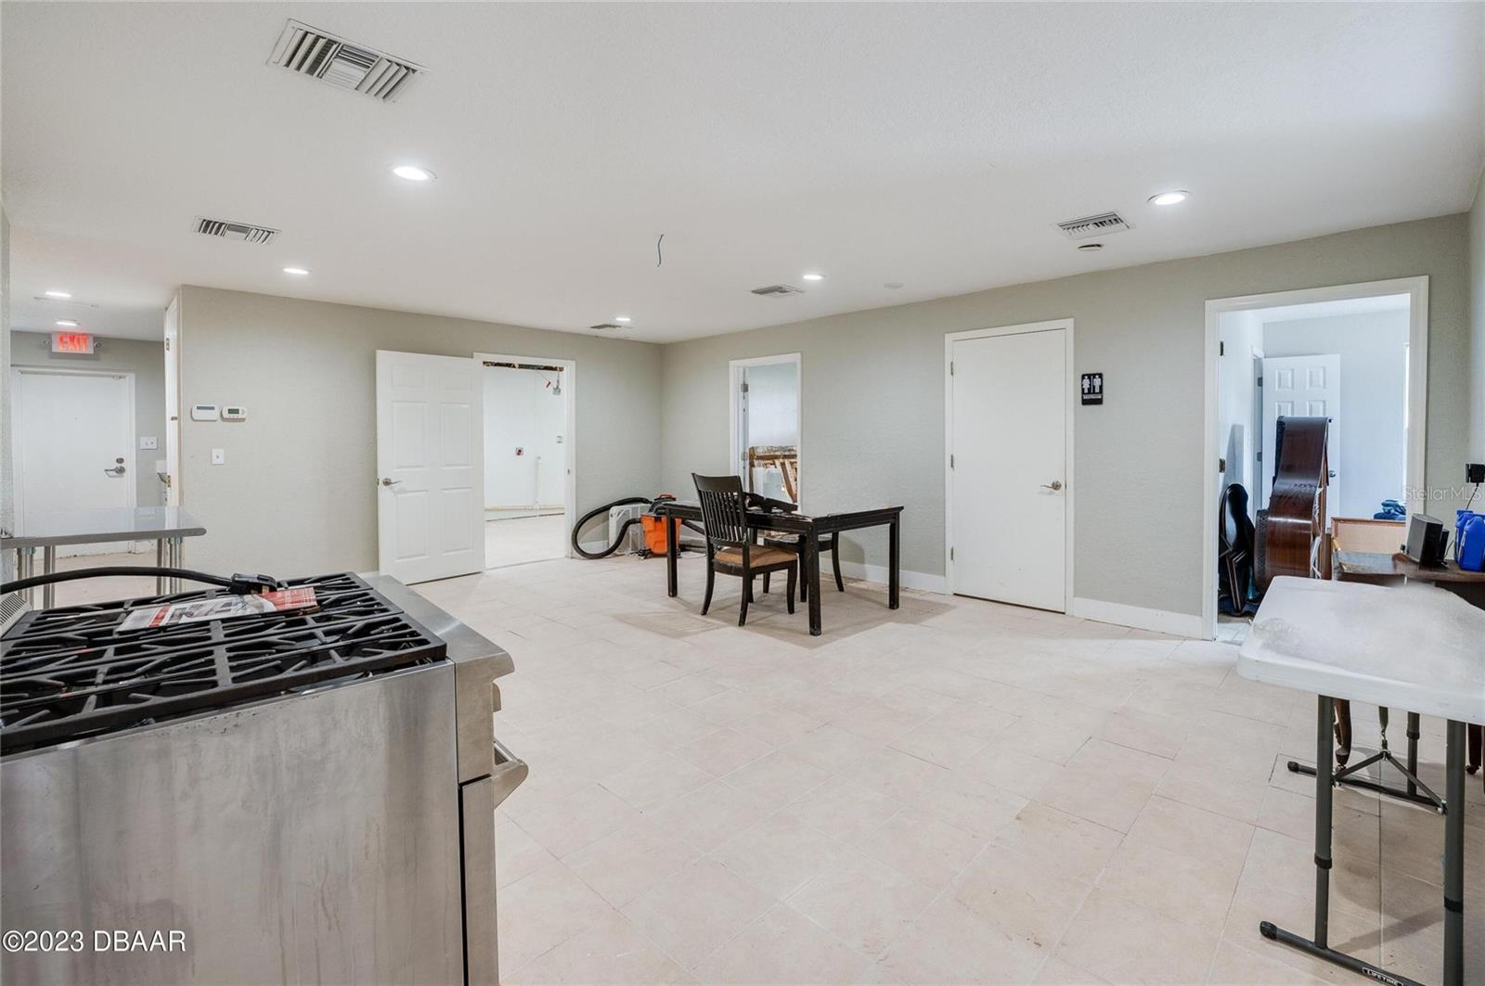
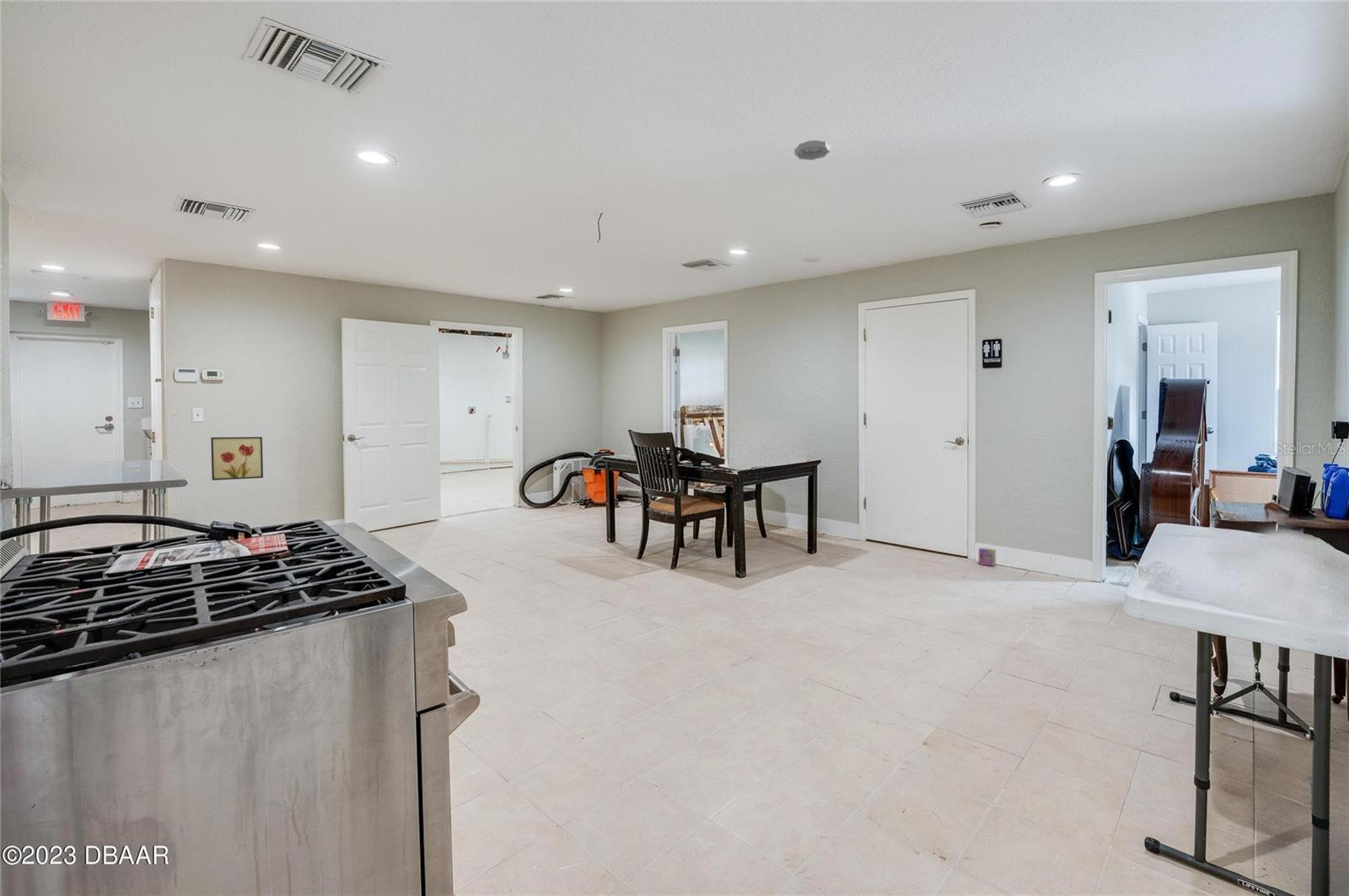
+ box (986, 556)
+ smoke detector (812, 148)
+ wall art (237, 458)
